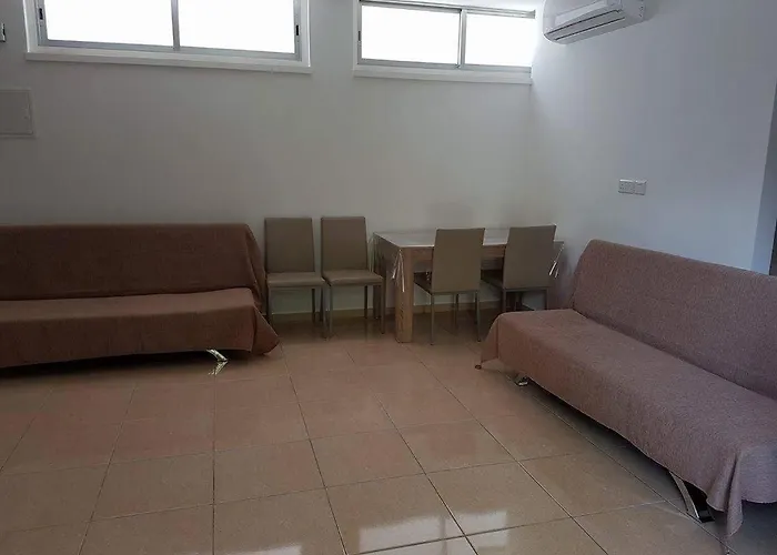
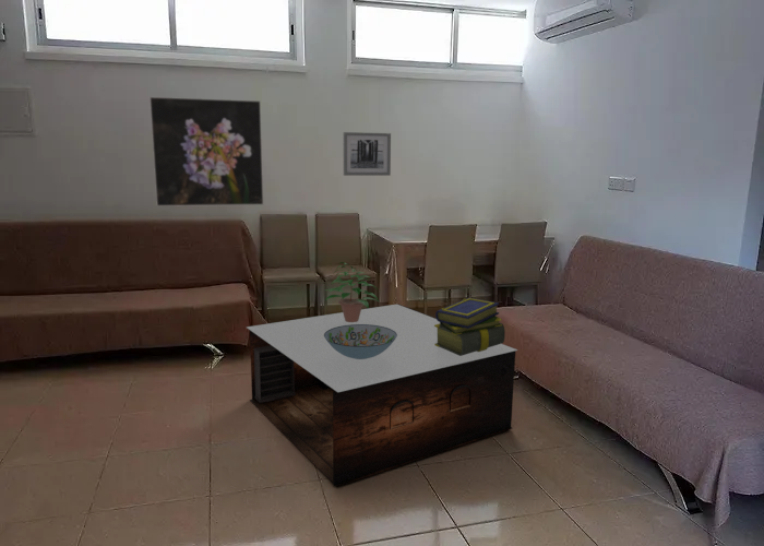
+ stack of books (469, 324)
+ decorative bowl (360, 344)
+ potted plant (353, 289)
+ coffee table (373, 376)
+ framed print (208, 153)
+ wall art (367, 154)
